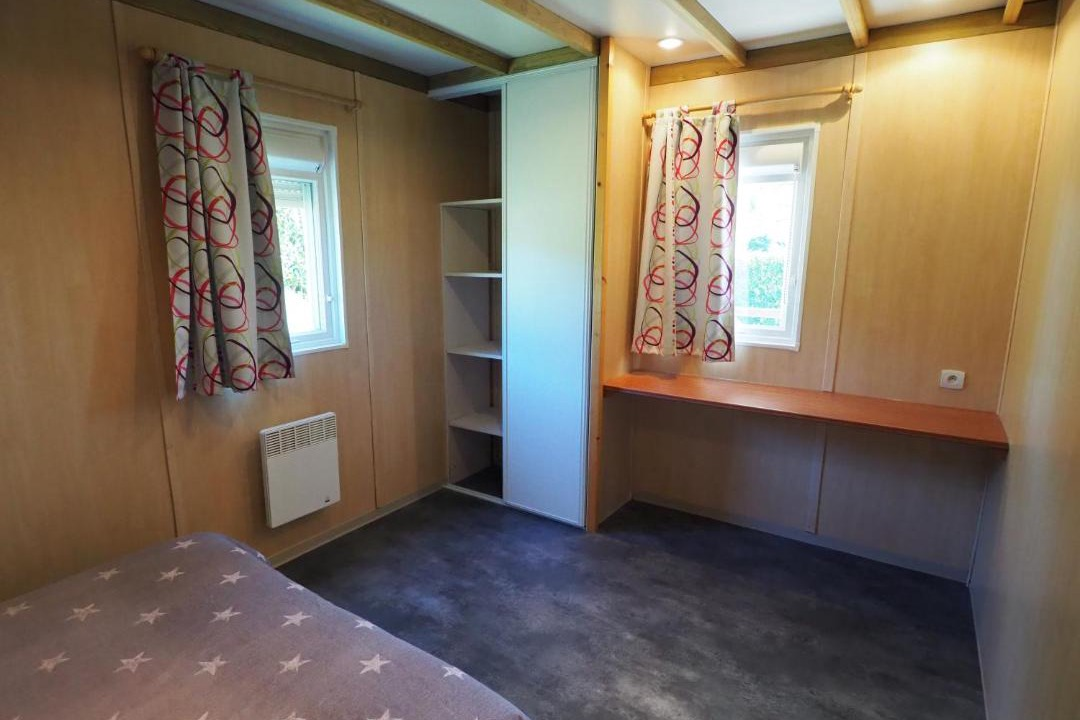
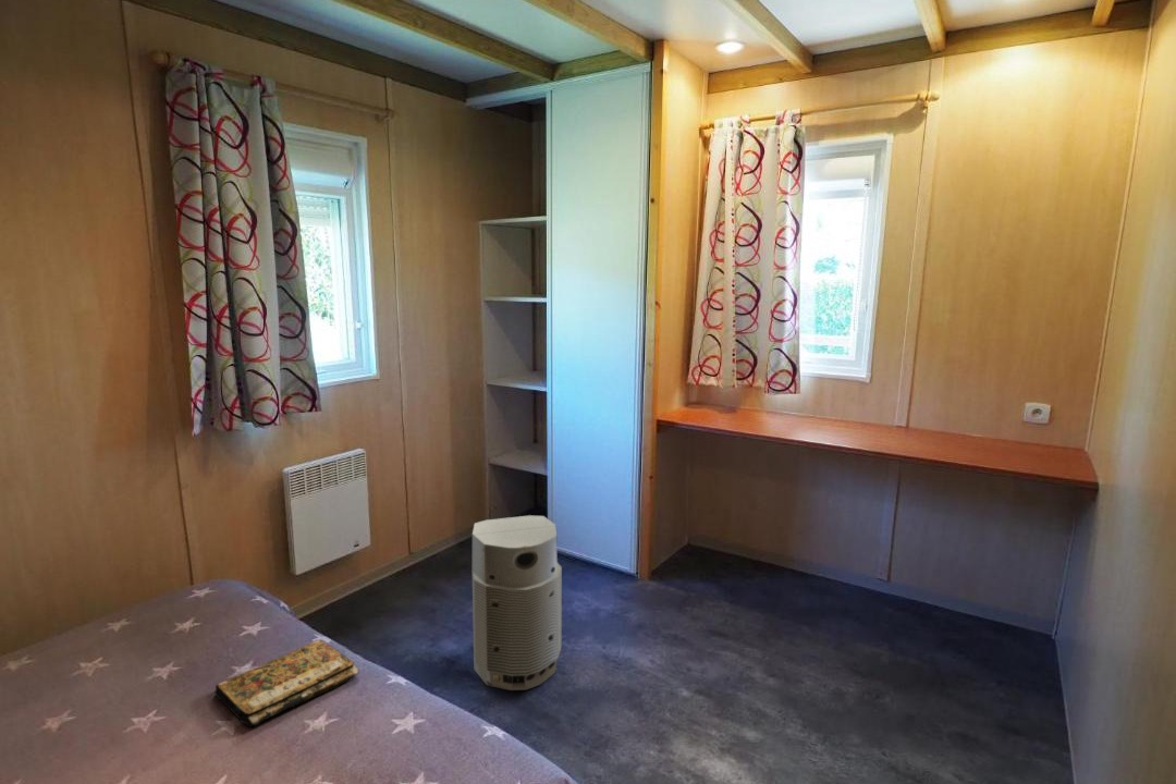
+ book (289, 677)
+ air purifier (516, 598)
